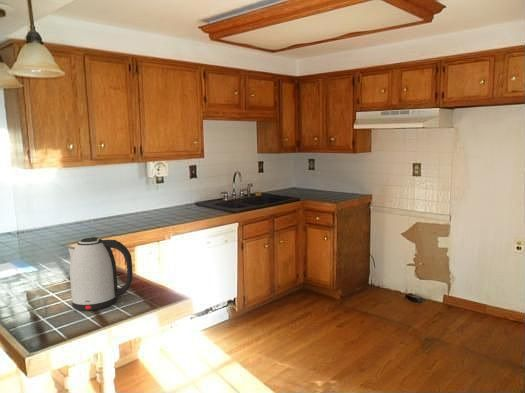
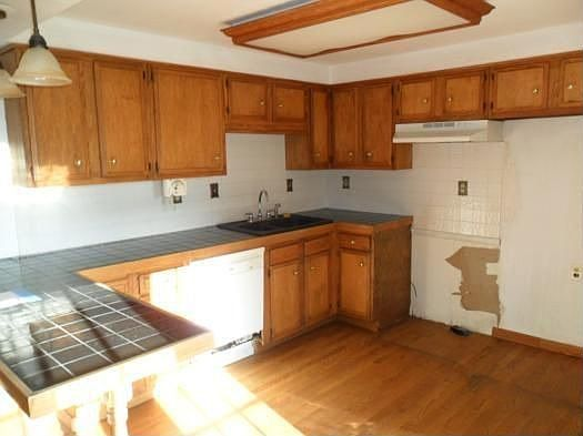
- kettle (101, 270)
